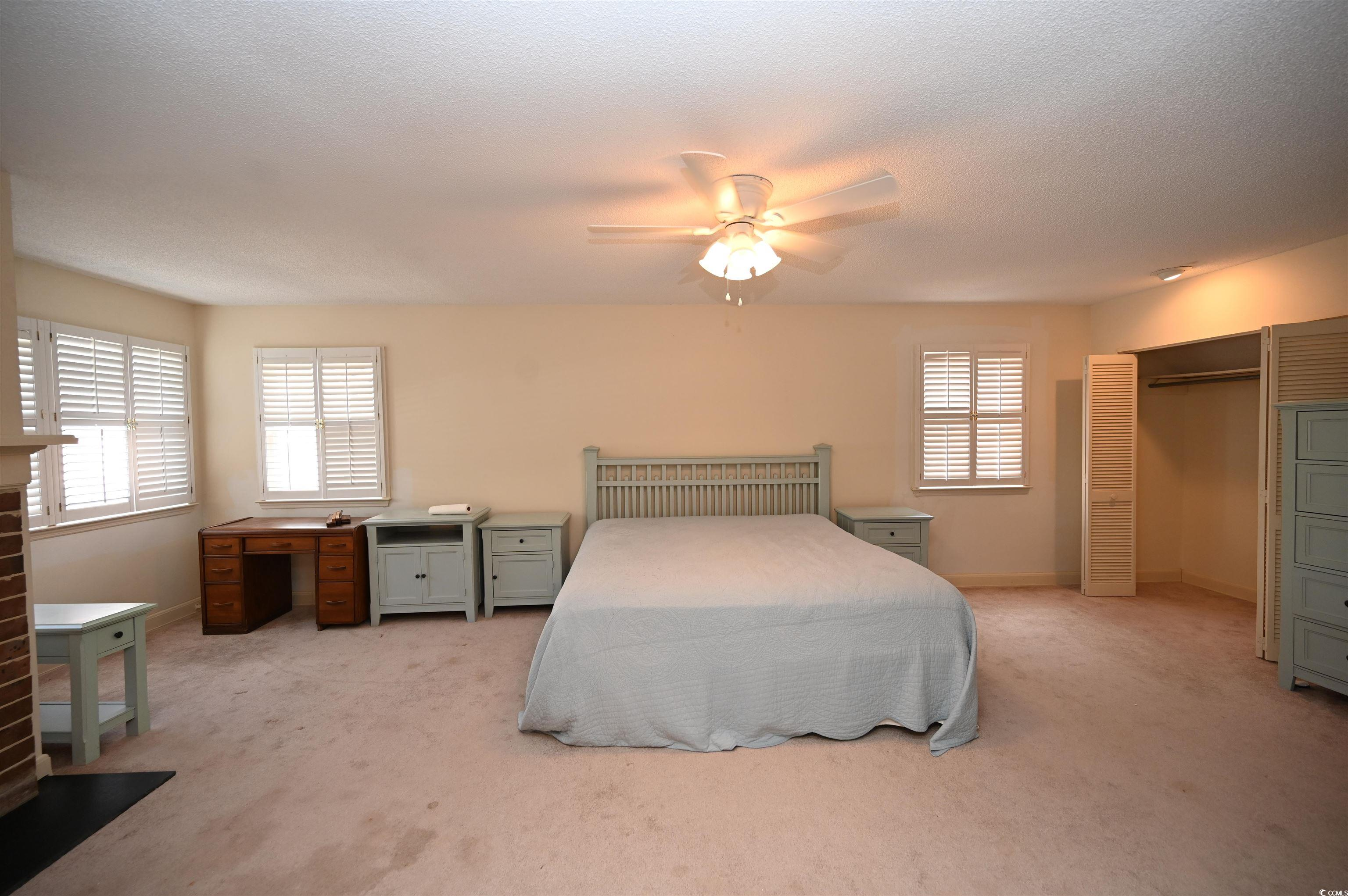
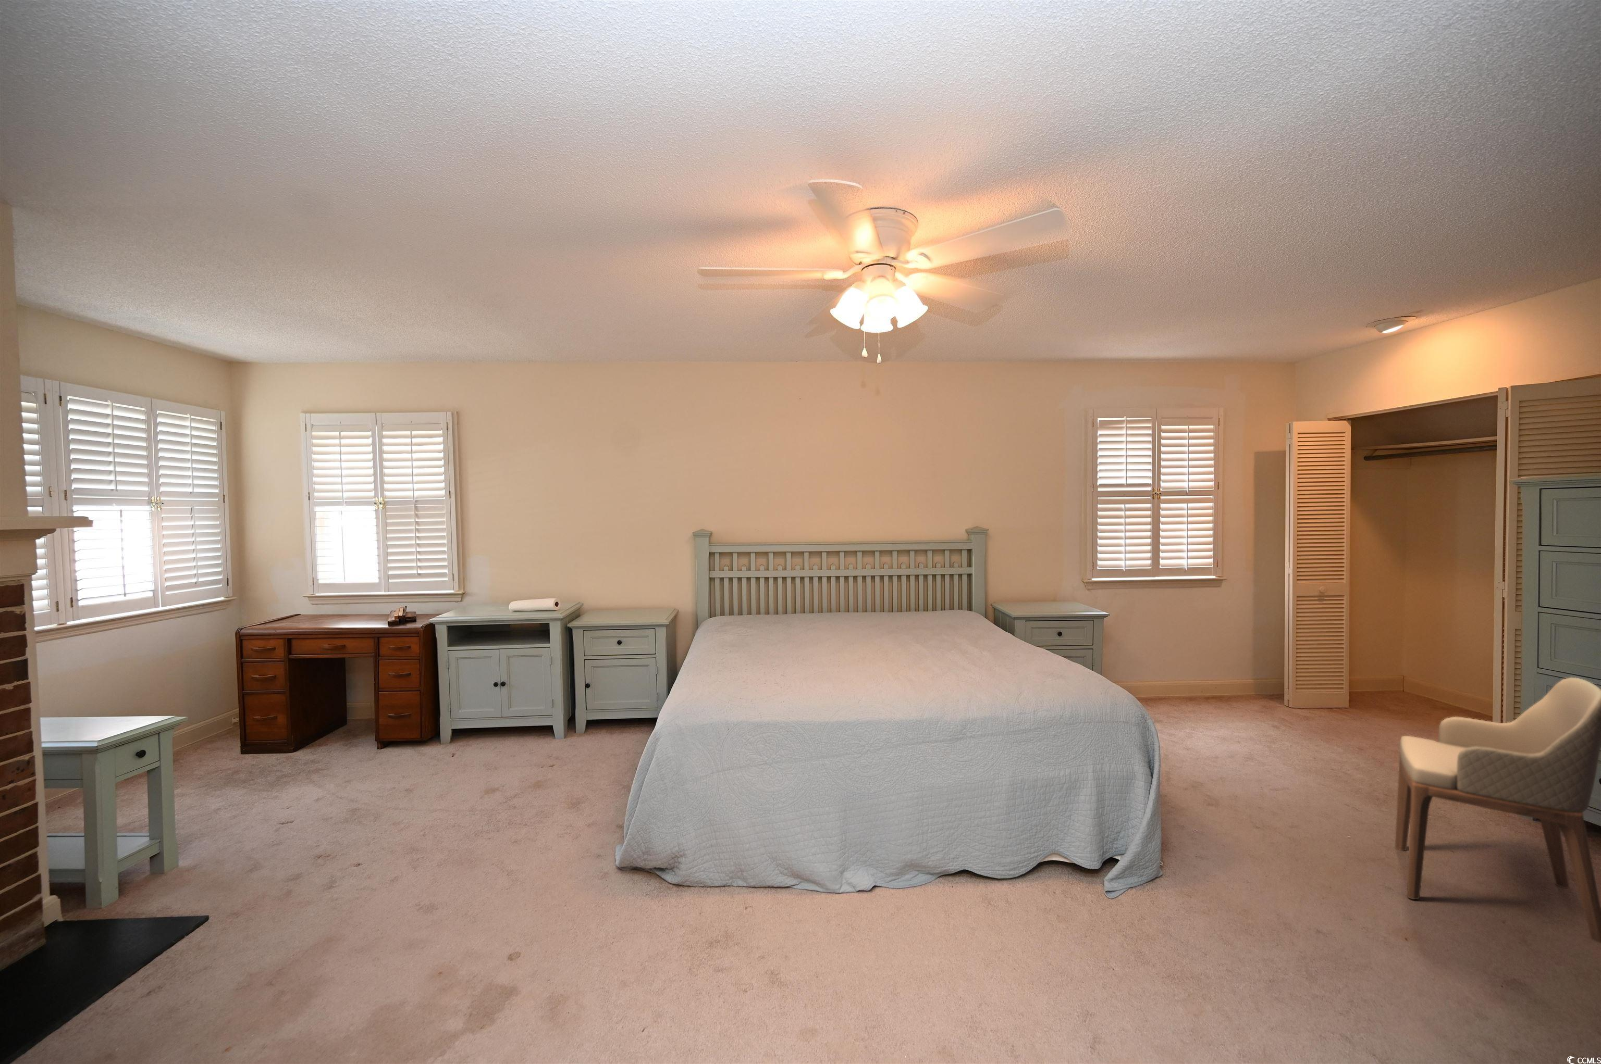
+ armchair (1486, 783)
